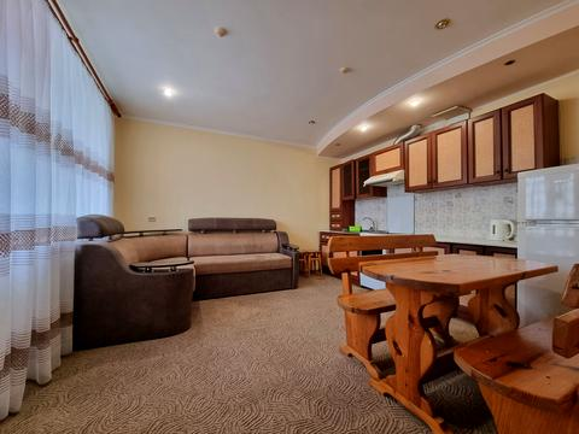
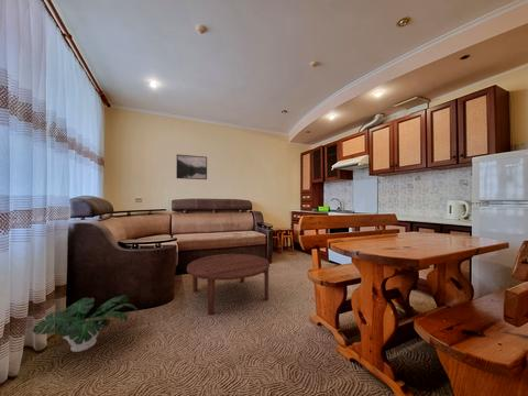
+ coffee table (229, 278)
+ potted plant (89, 328)
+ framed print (191, 167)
